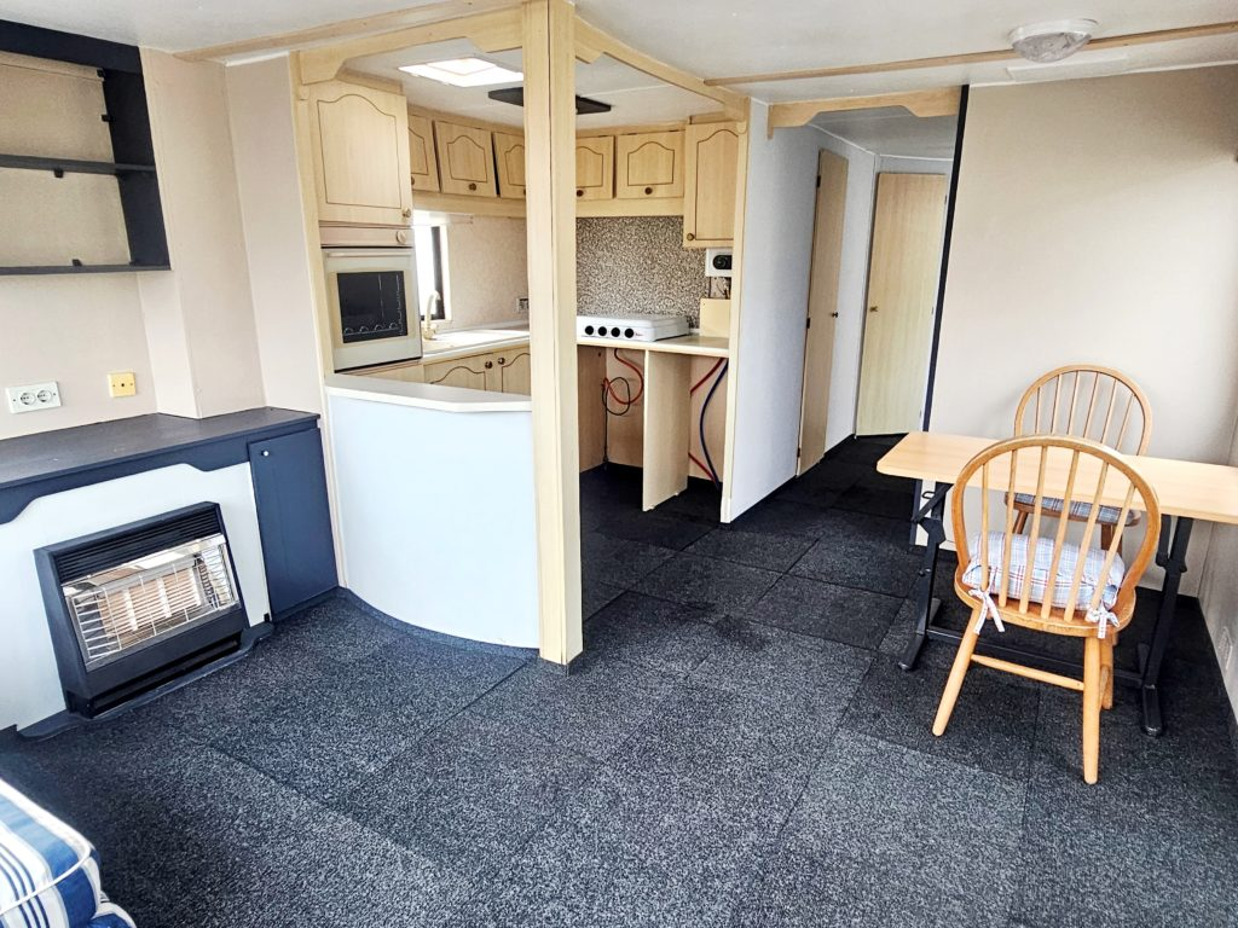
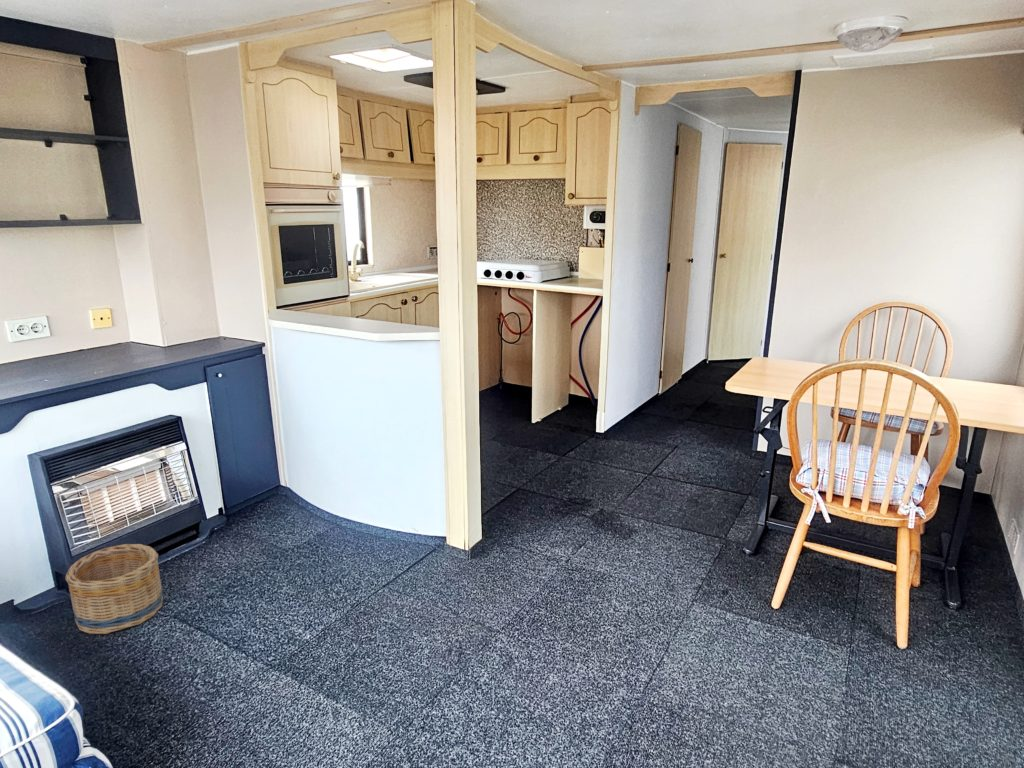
+ basket (116, 587)
